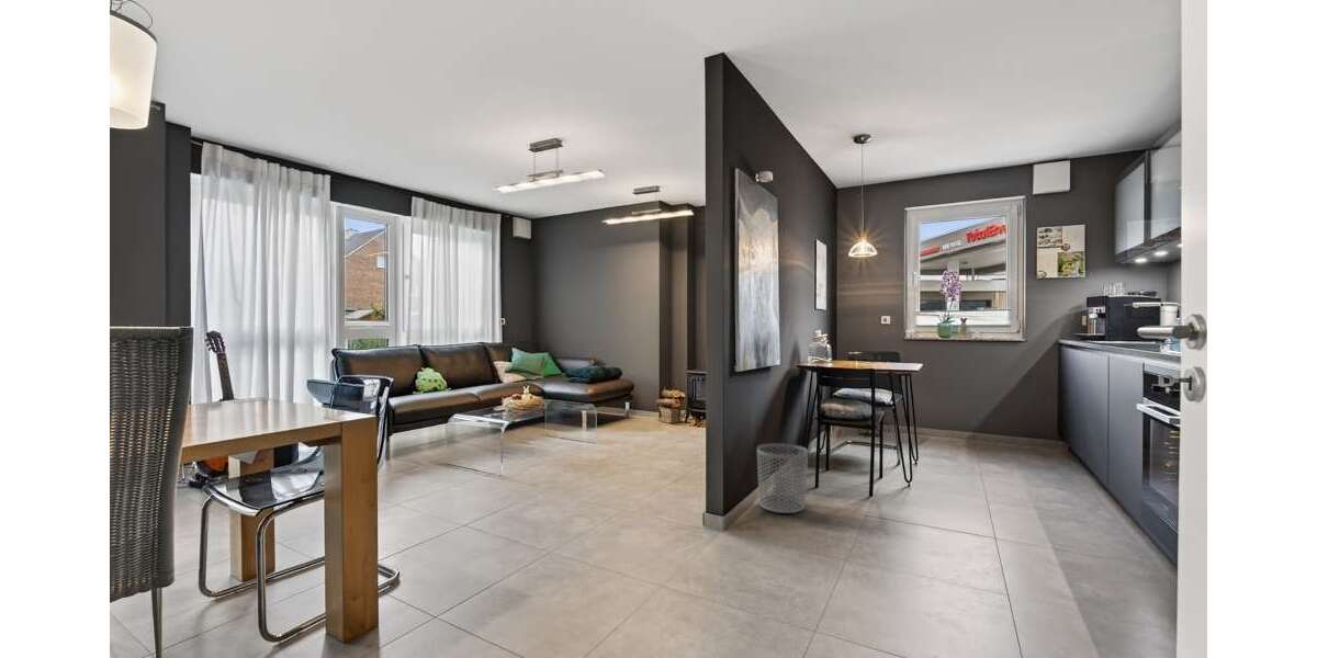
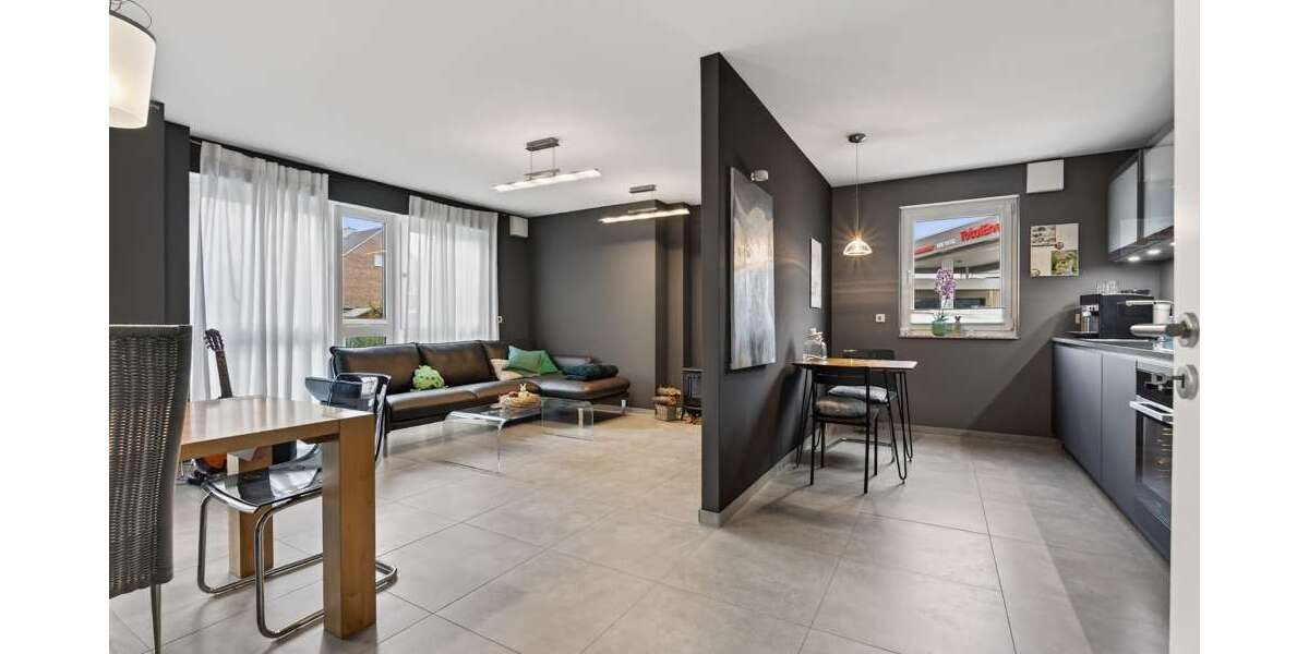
- waste bin (781, 477)
